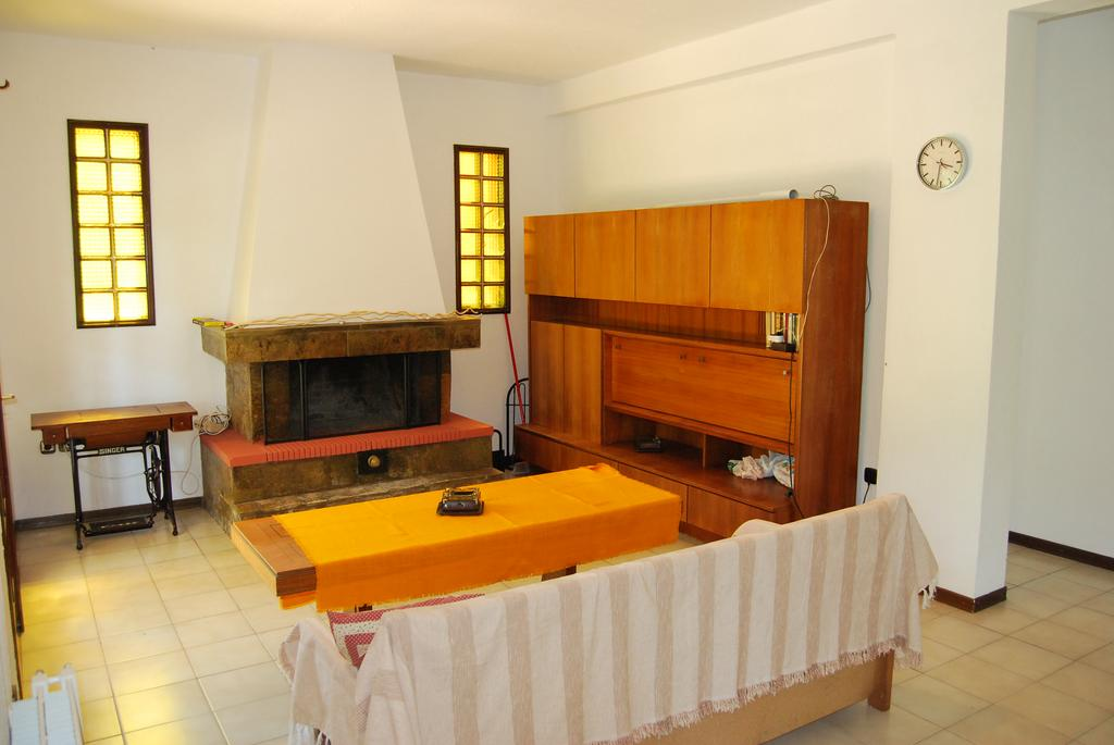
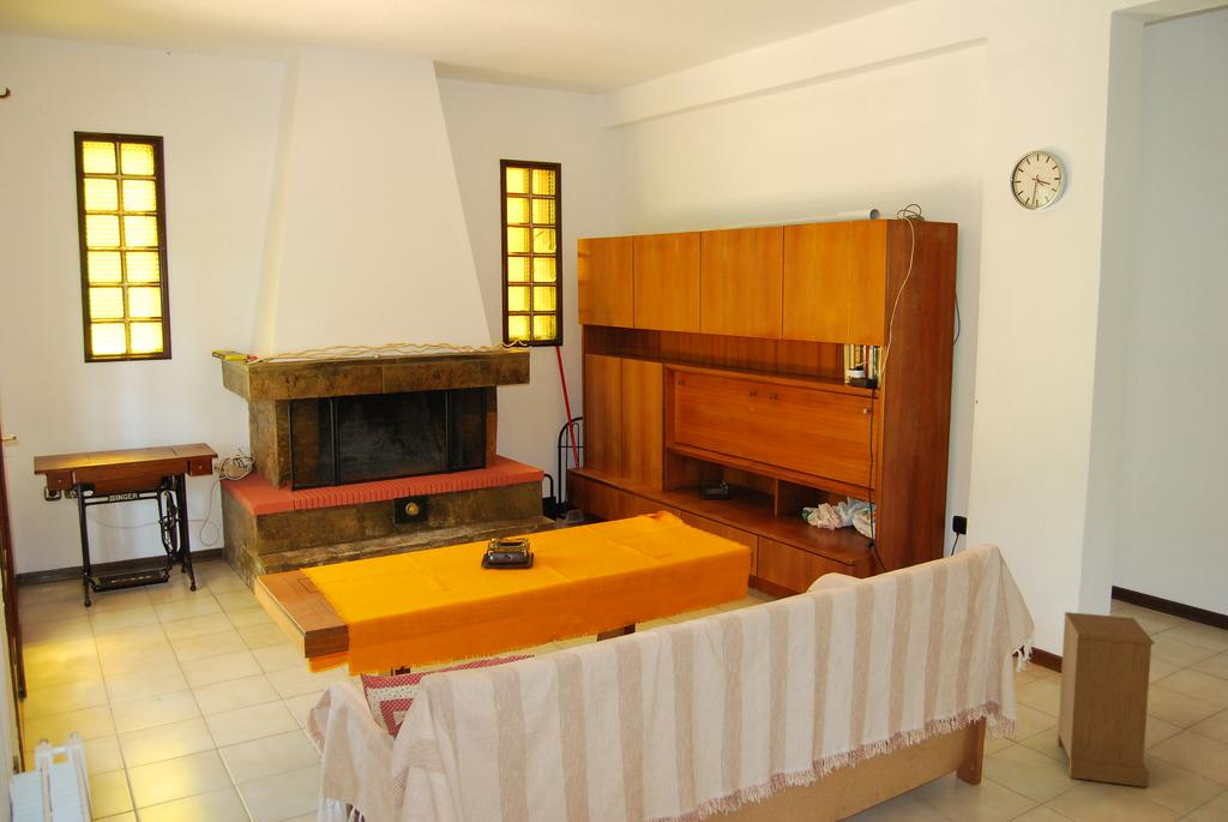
+ nightstand (1104, 695)
